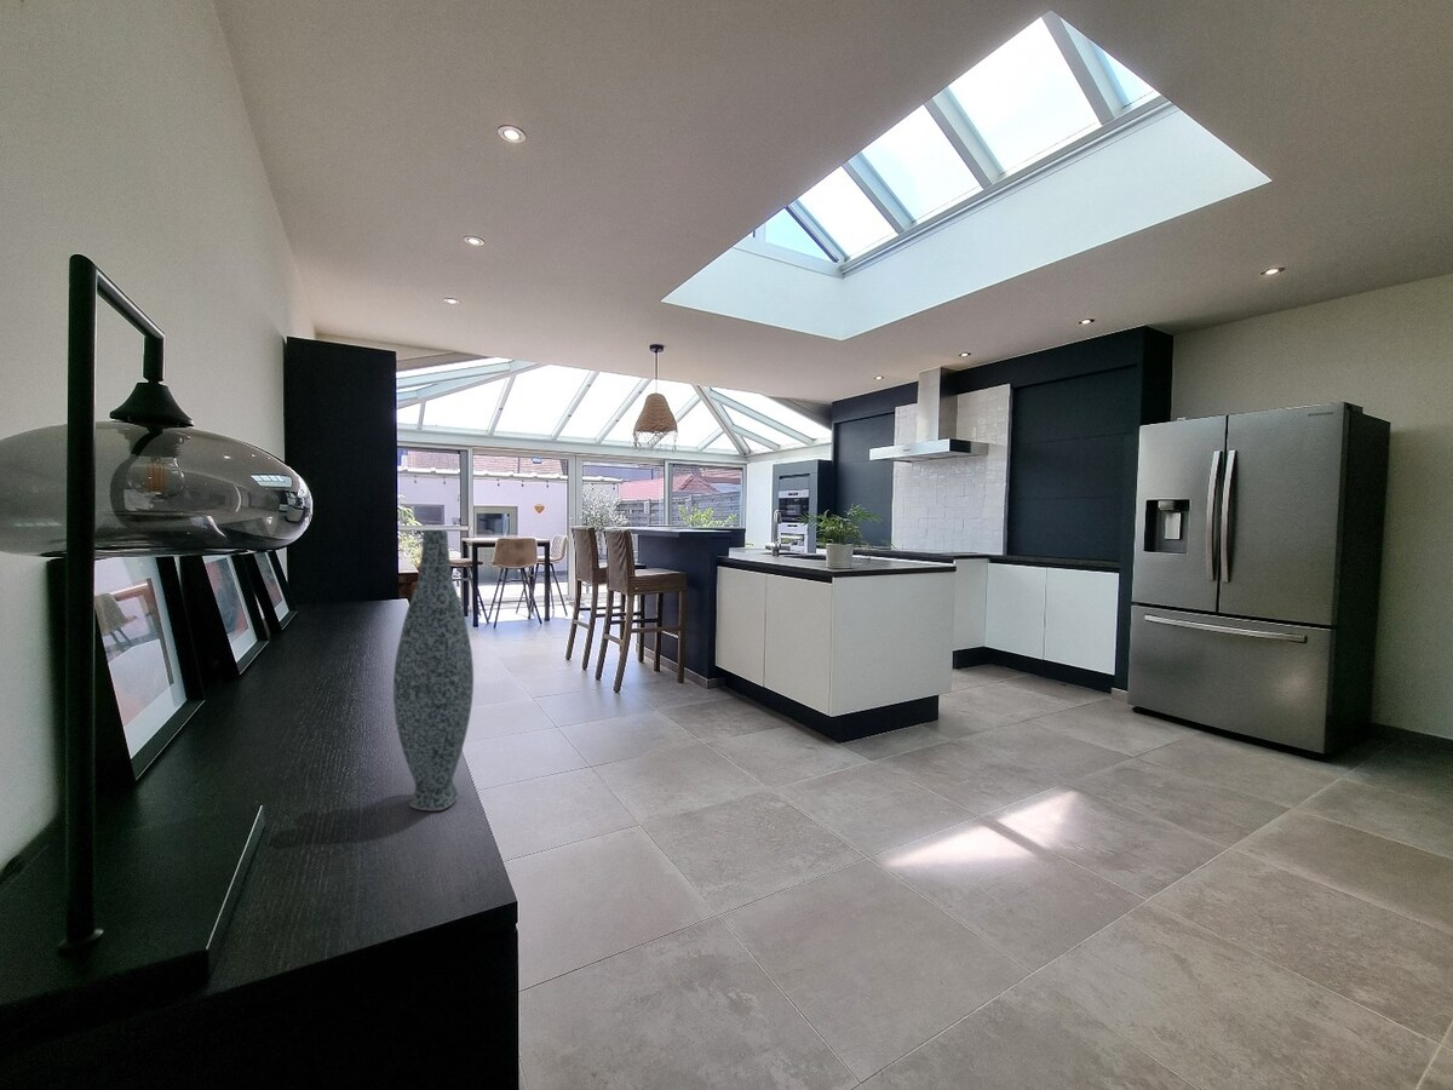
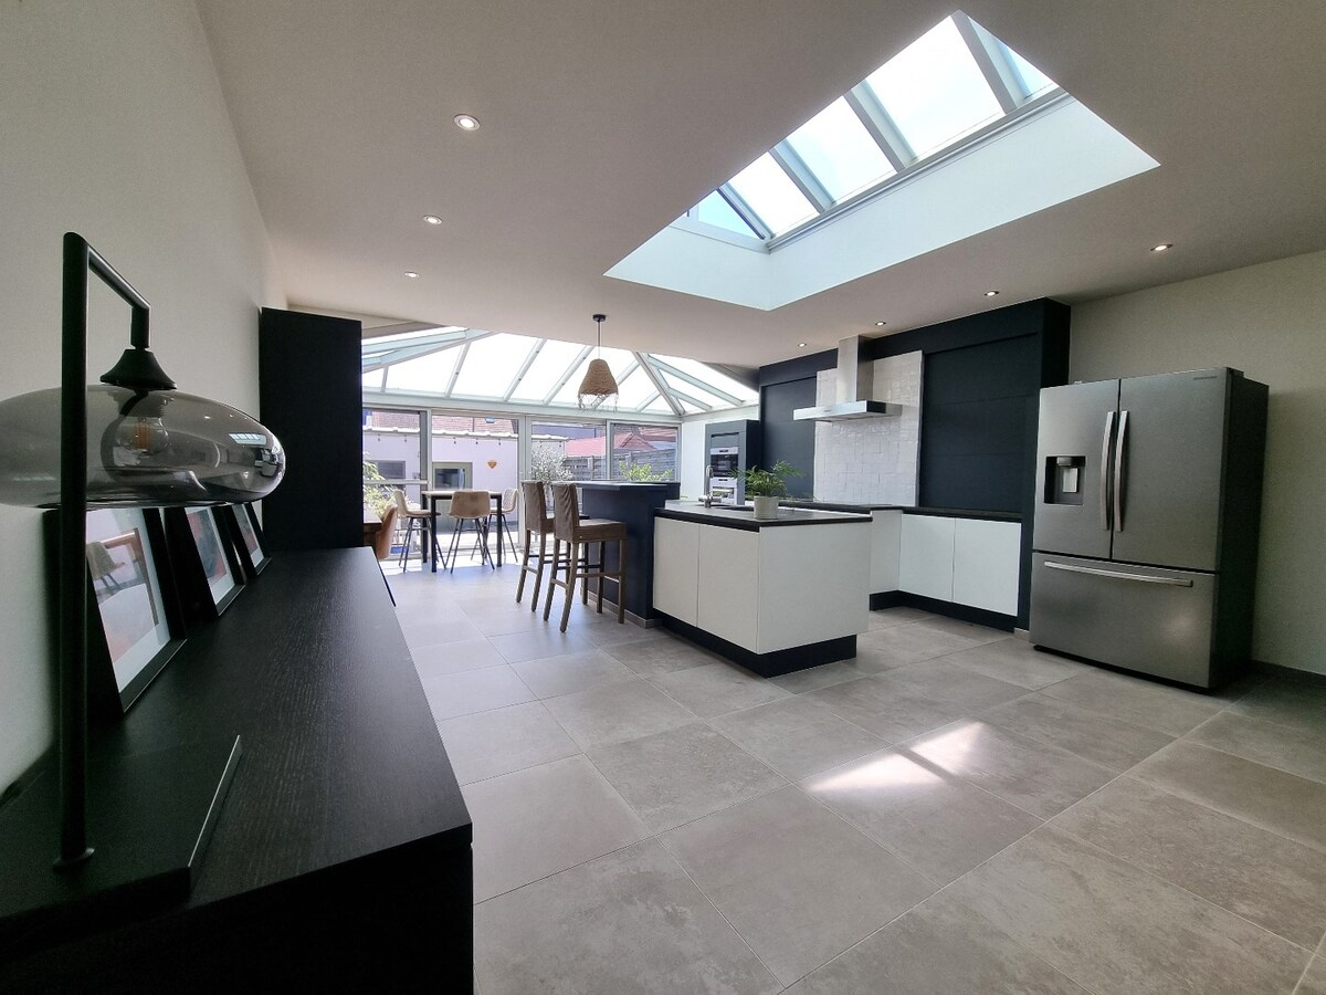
- vase (435, 665)
